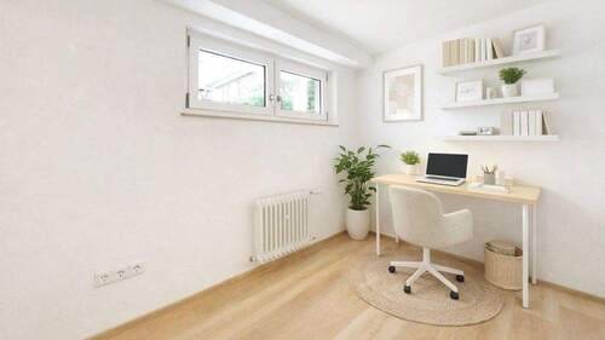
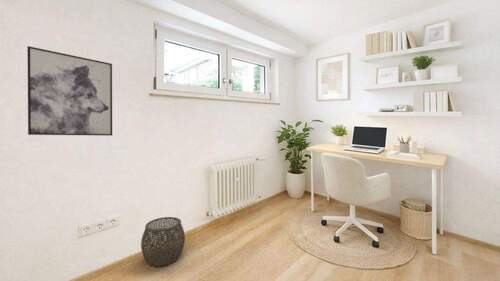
+ woven basket (163, 240)
+ wall art (74, 95)
